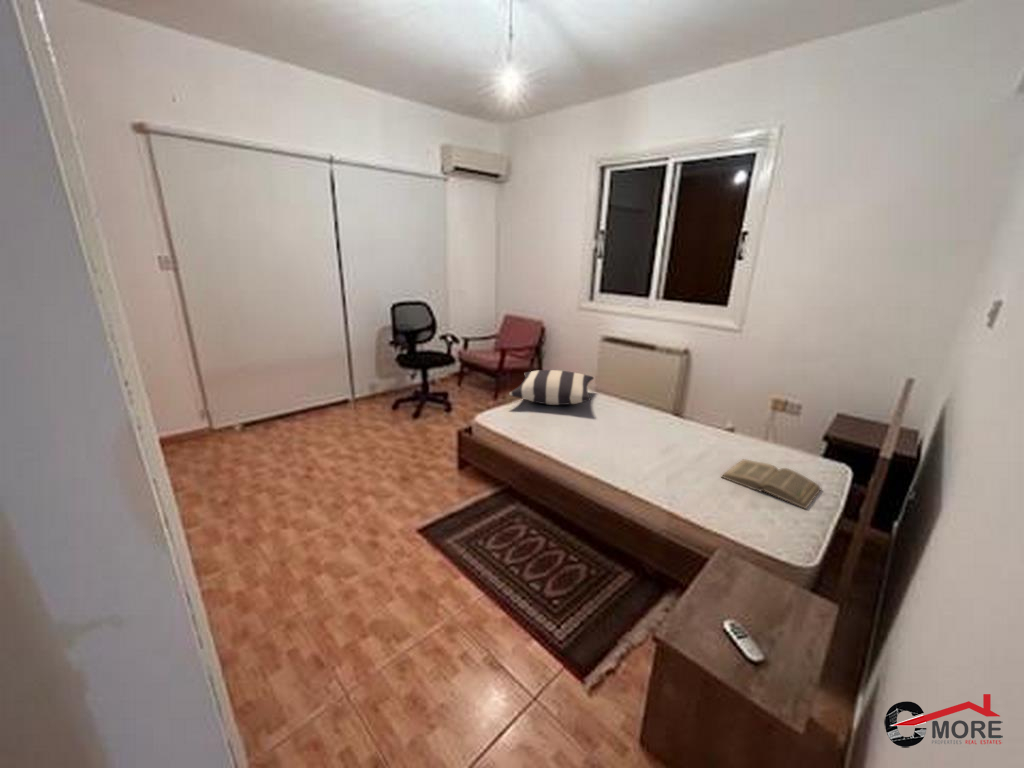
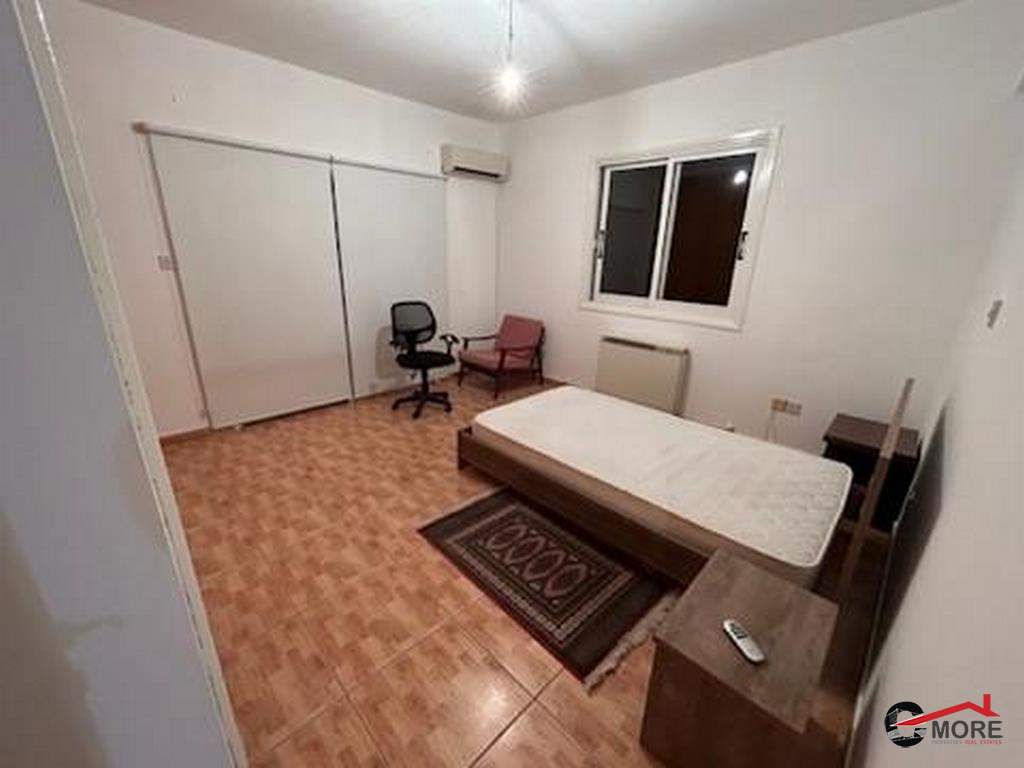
- pillow (554, 386)
- book (771, 478)
